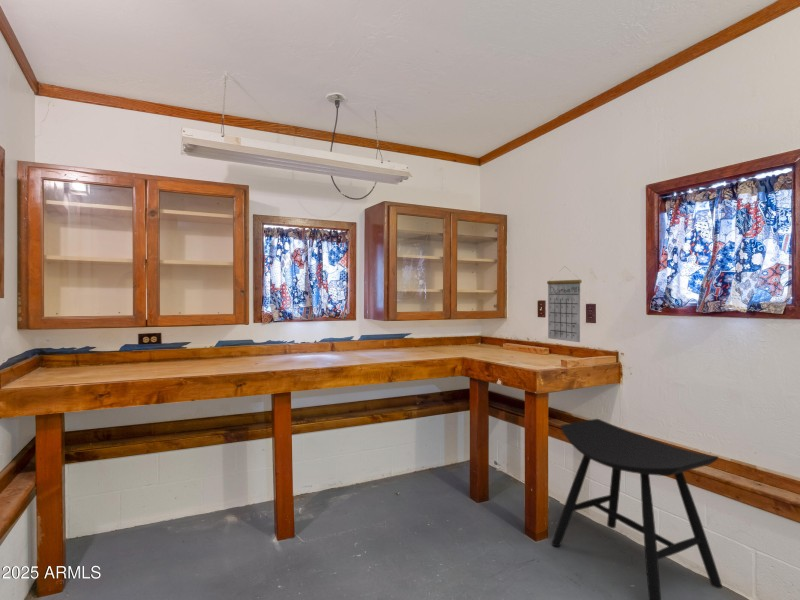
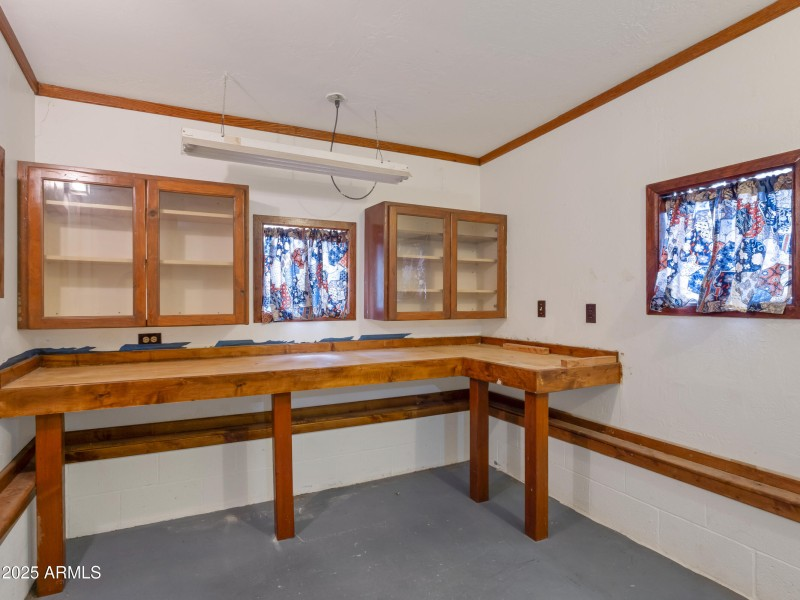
- calendar (563, 303)
- stool (641, 500)
